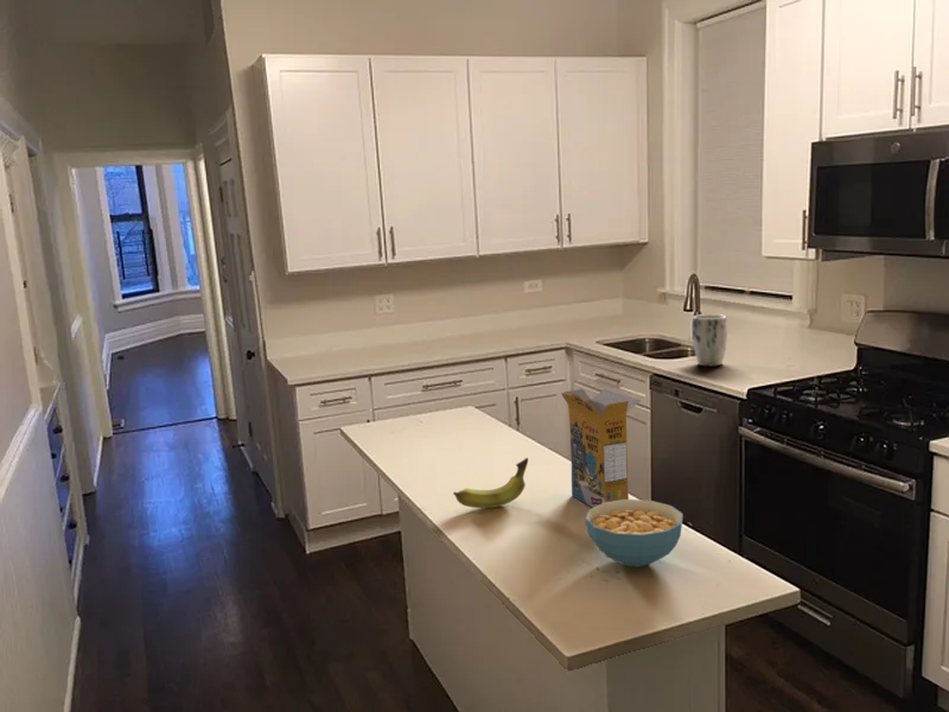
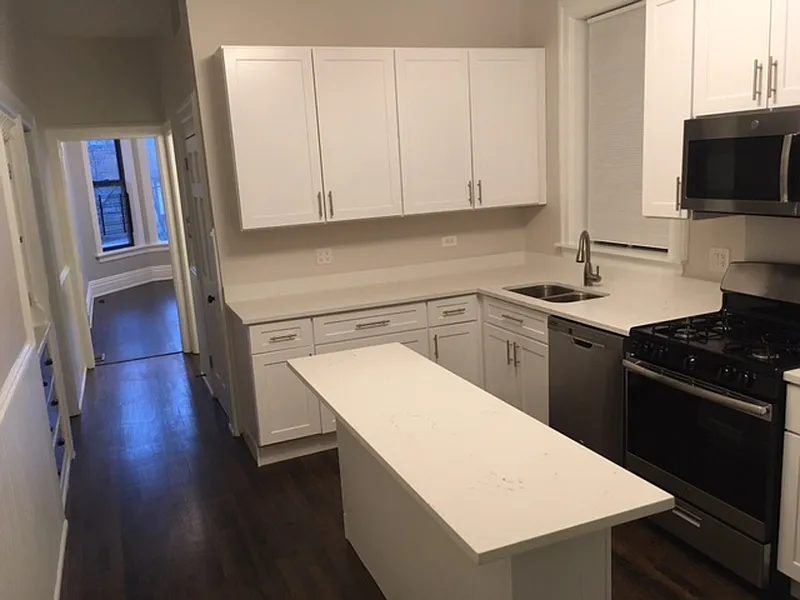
- fruit (492, 489)
- cereal bowl (633, 538)
- cereal box (599, 446)
- plant pot (709, 339)
